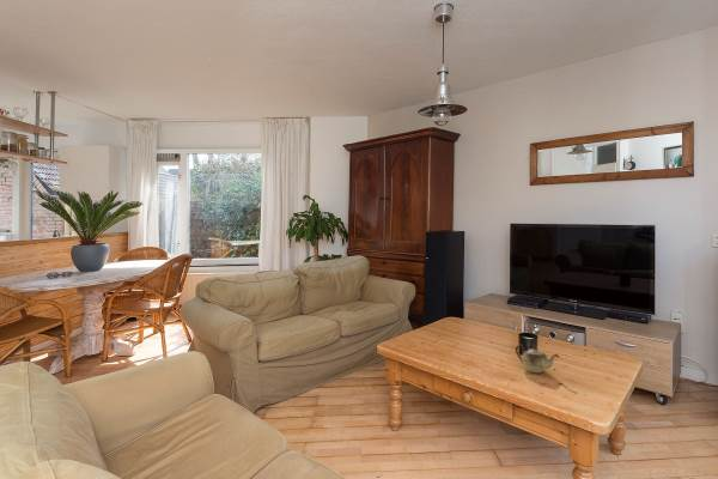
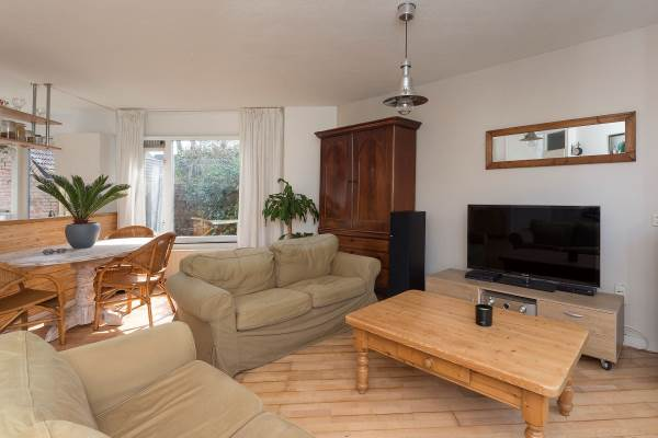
- teapot (536, 358)
